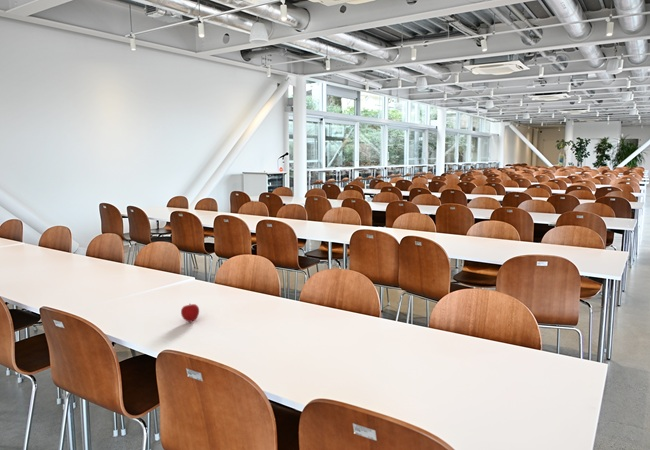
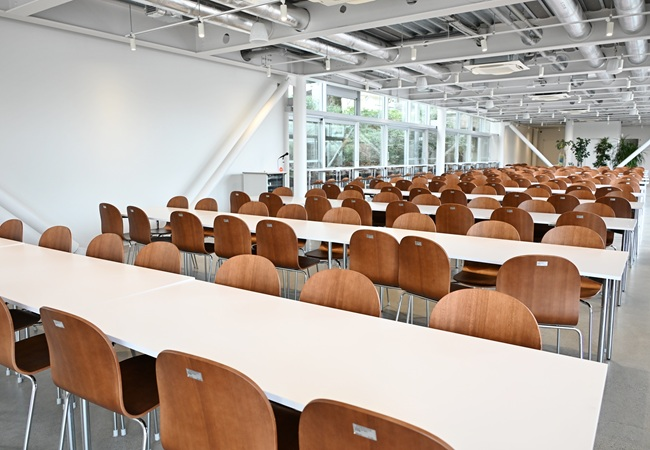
- apple (190, 312)
